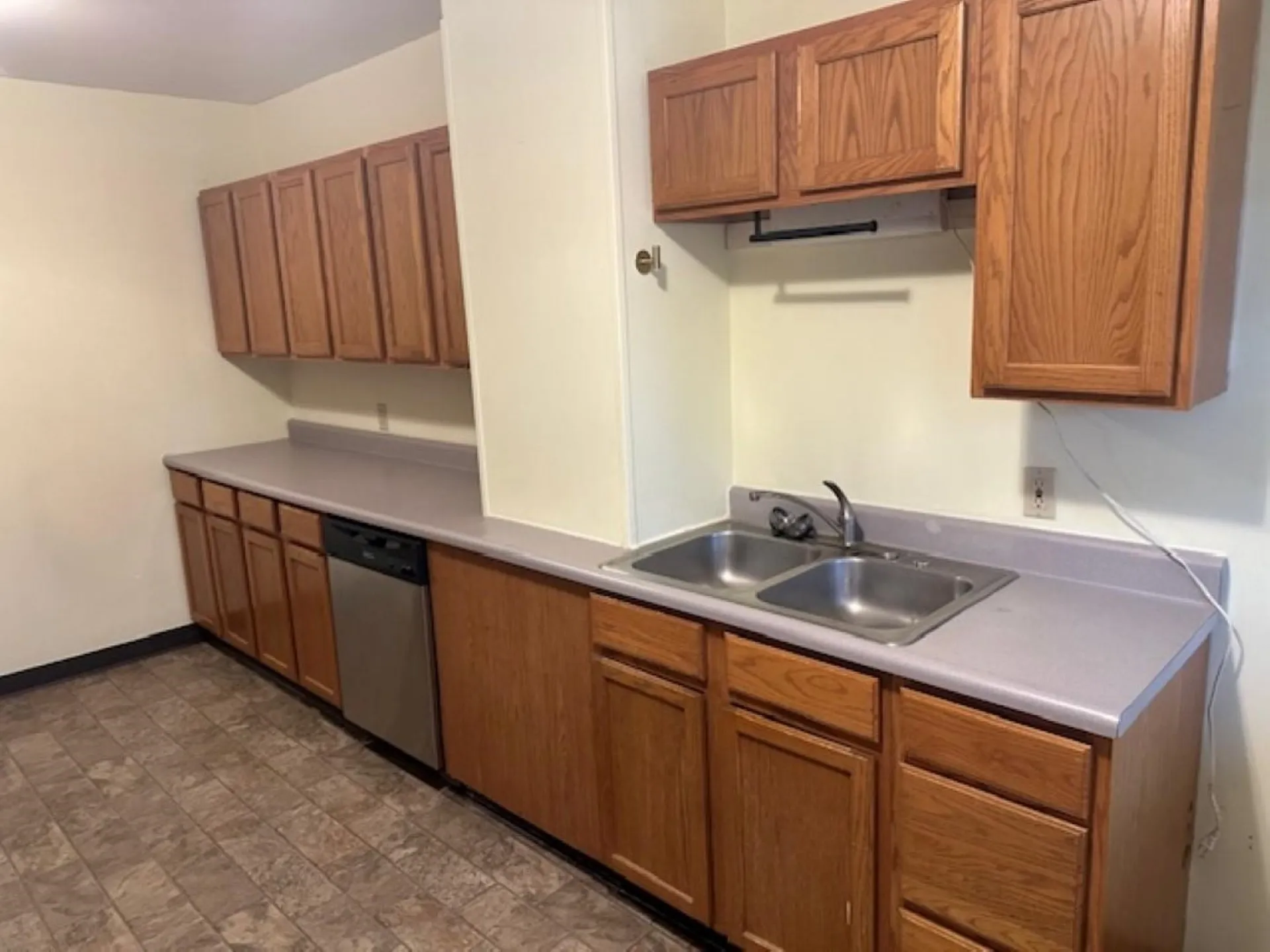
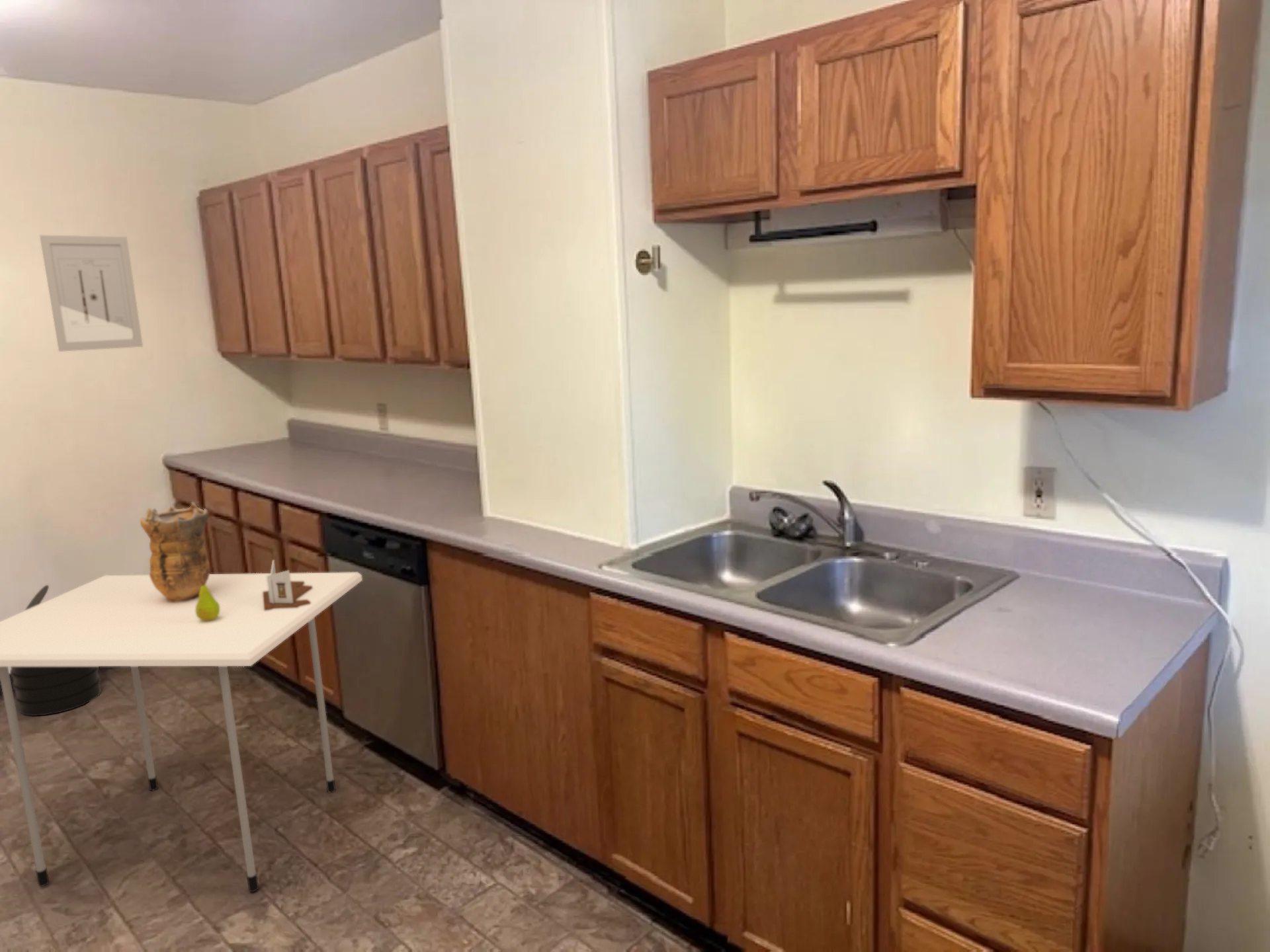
+ vase (177, 549)
+ fruit (206, 598)
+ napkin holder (288, 578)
+ trash can (50, 666)
+ dining table (148, 731)
+ wall art (93, 293)
